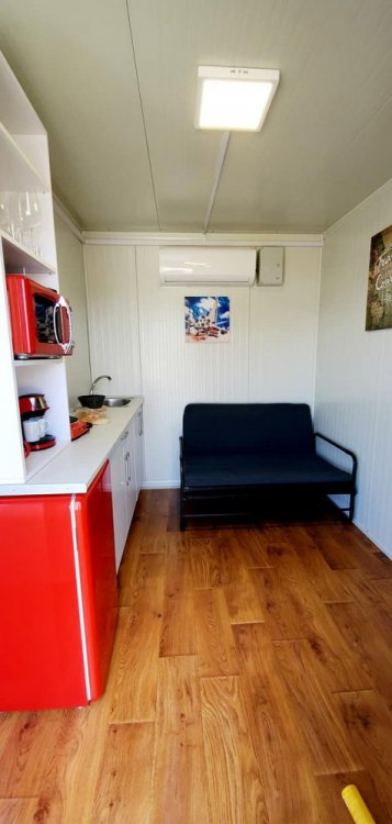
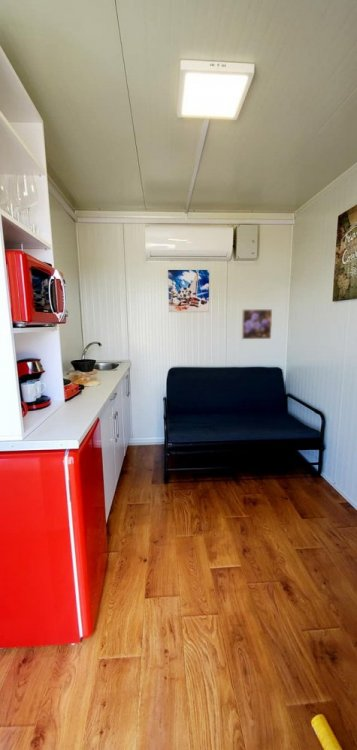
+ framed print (256, 324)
